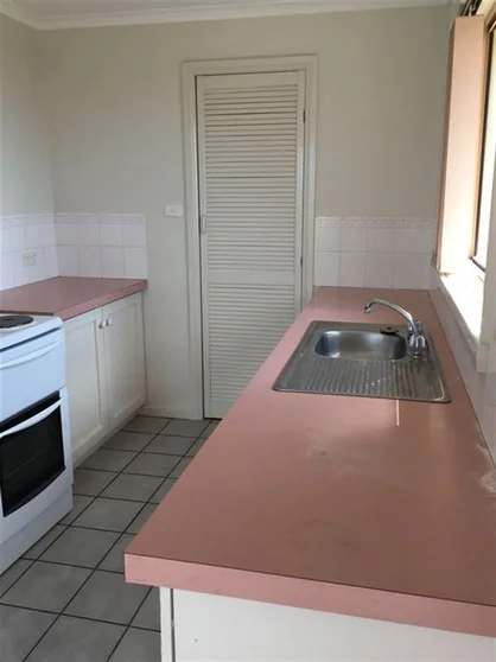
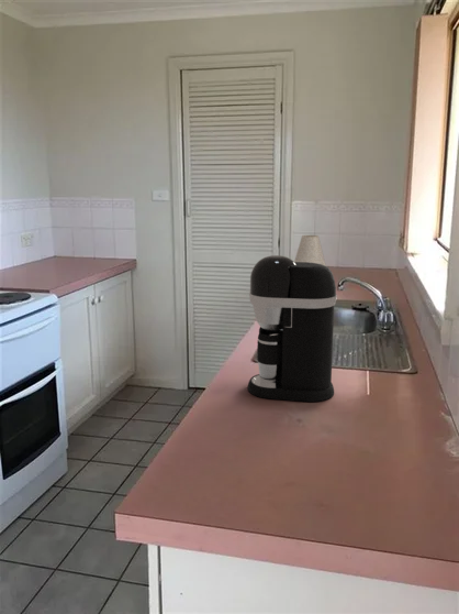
+ coffee maker (291, 325)
+ vase (310, 256)
